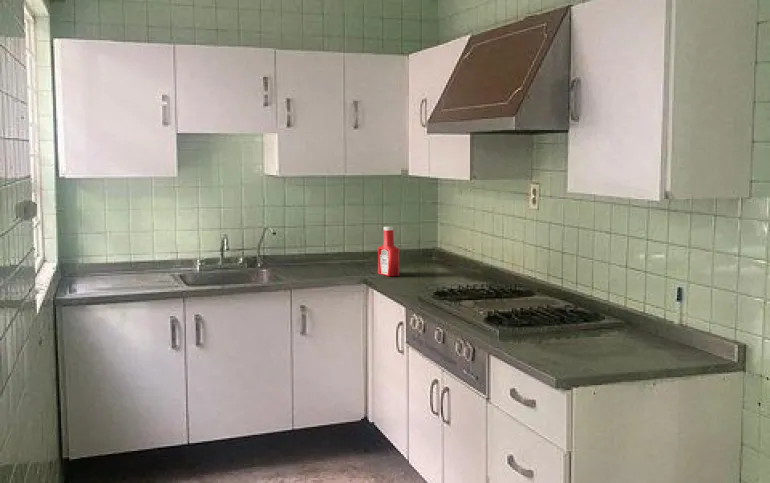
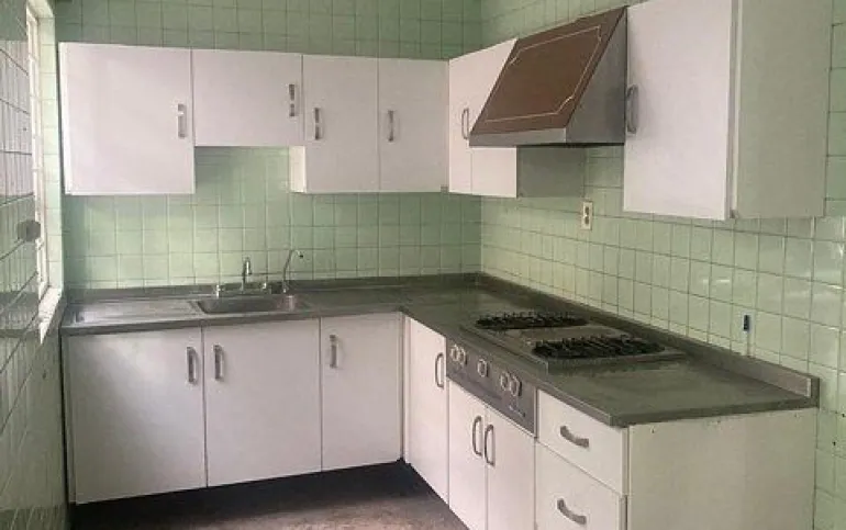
- soap bottle (388, 250)
